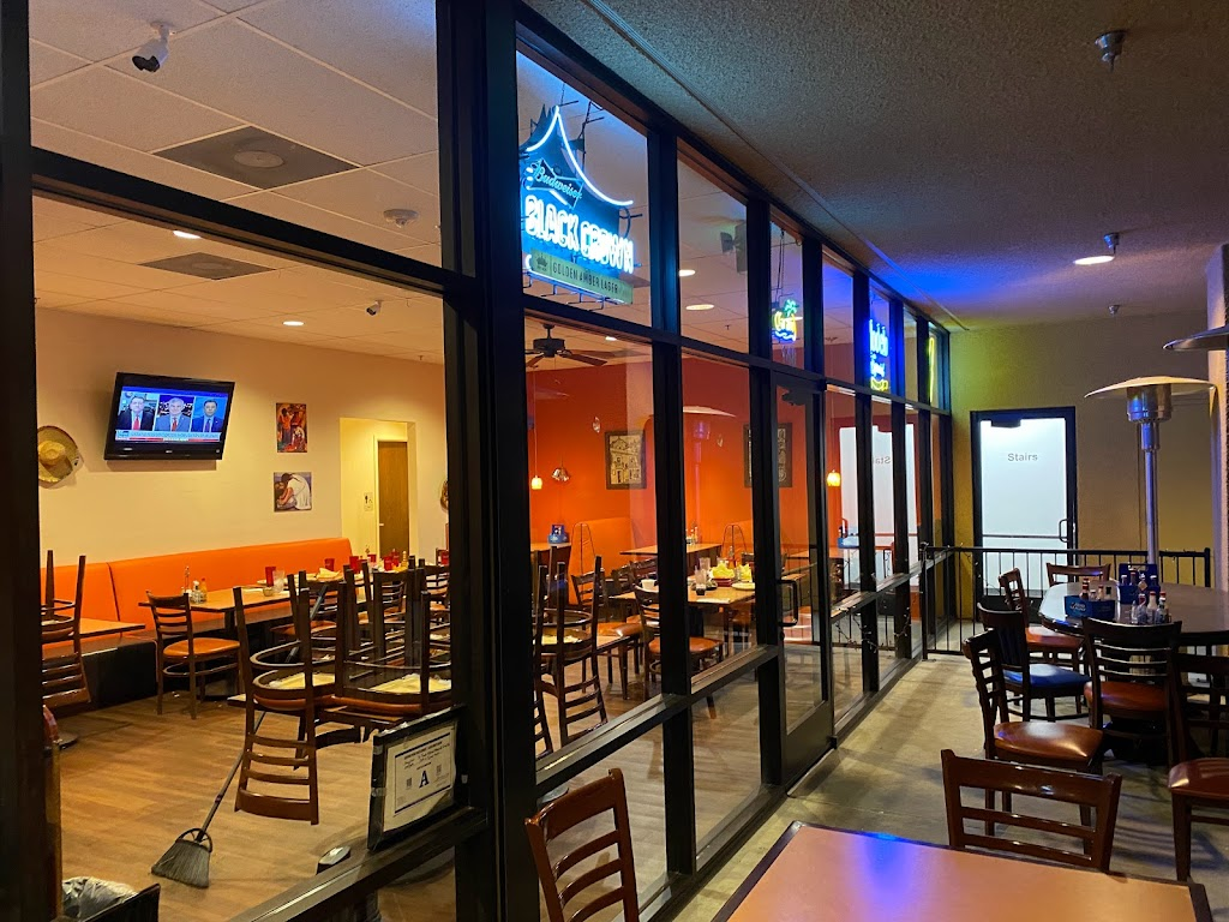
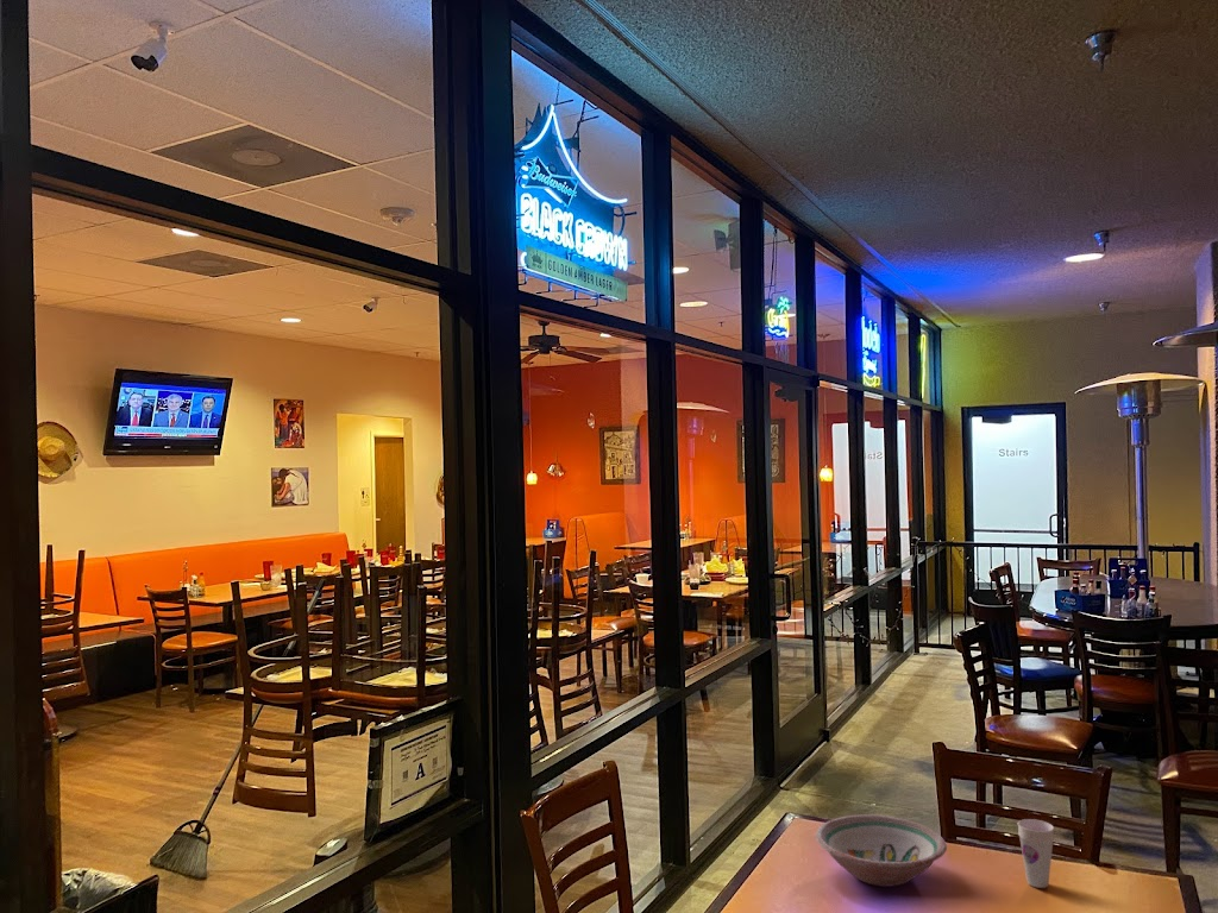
+ bowl (879, 855)
+ cup (1036, 854)
